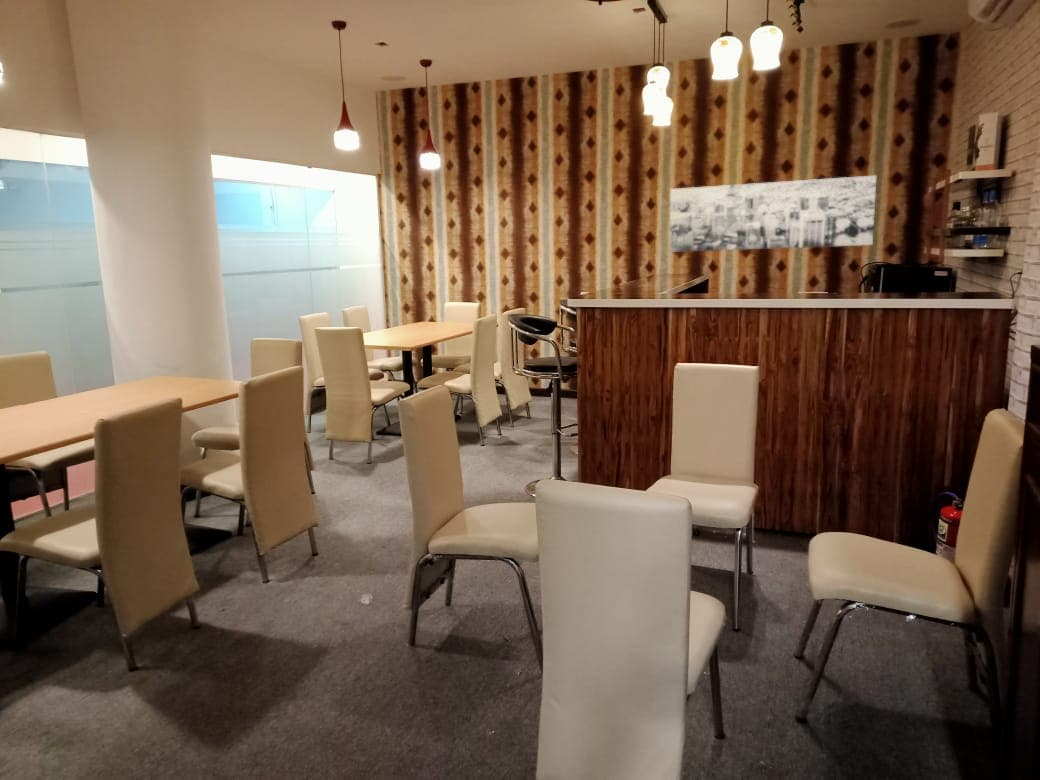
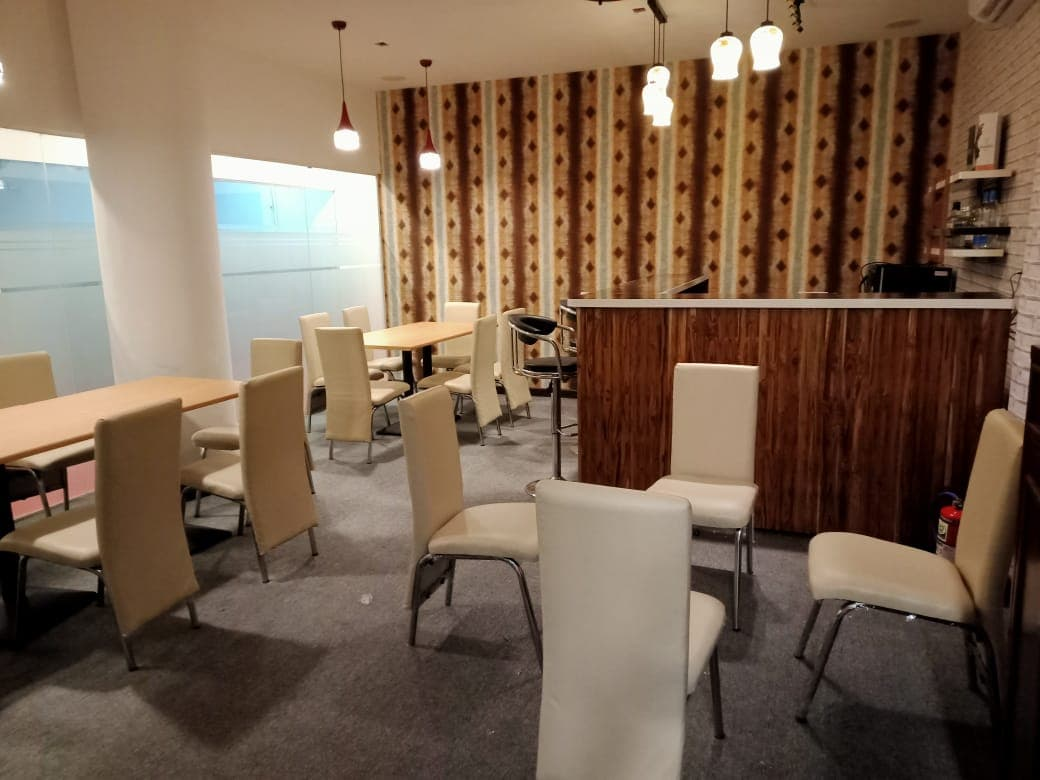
- wall art (767, 216)
